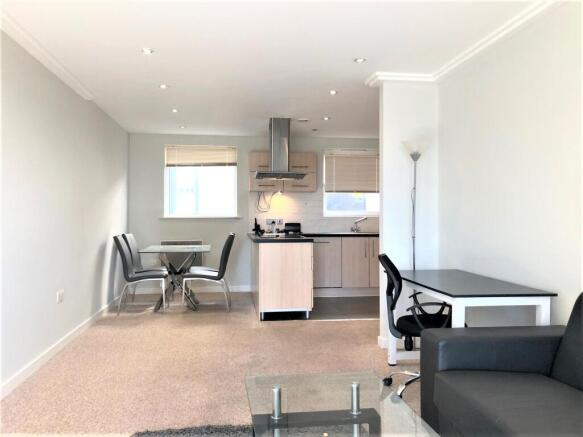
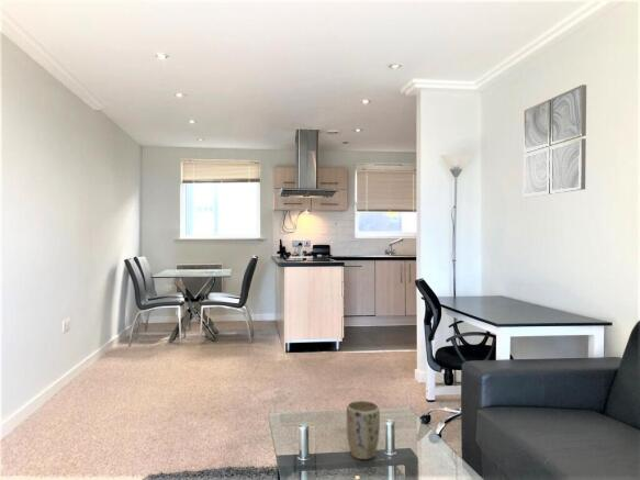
+ wall art (551, 145)
+ plant pot (362, 429)
